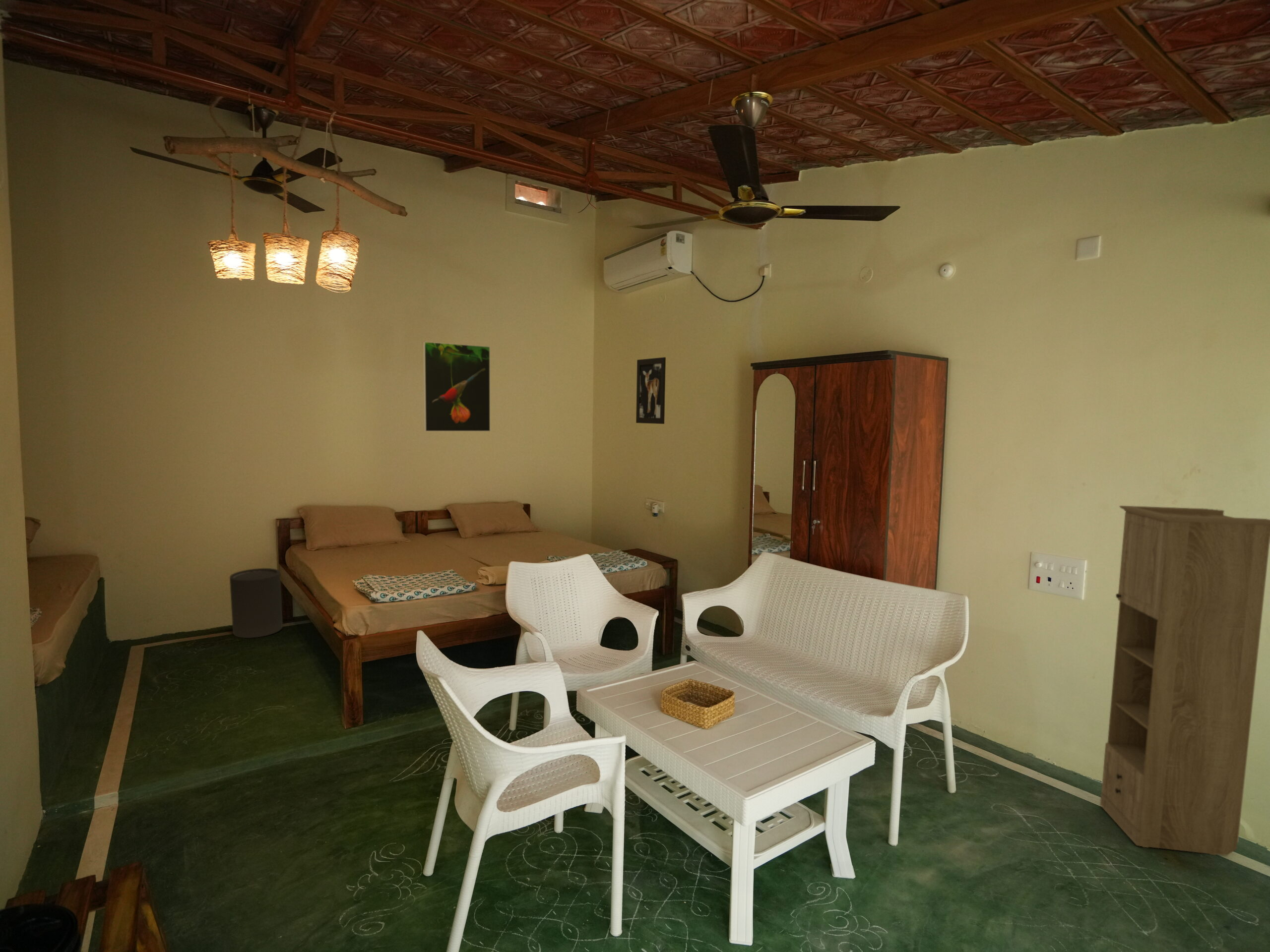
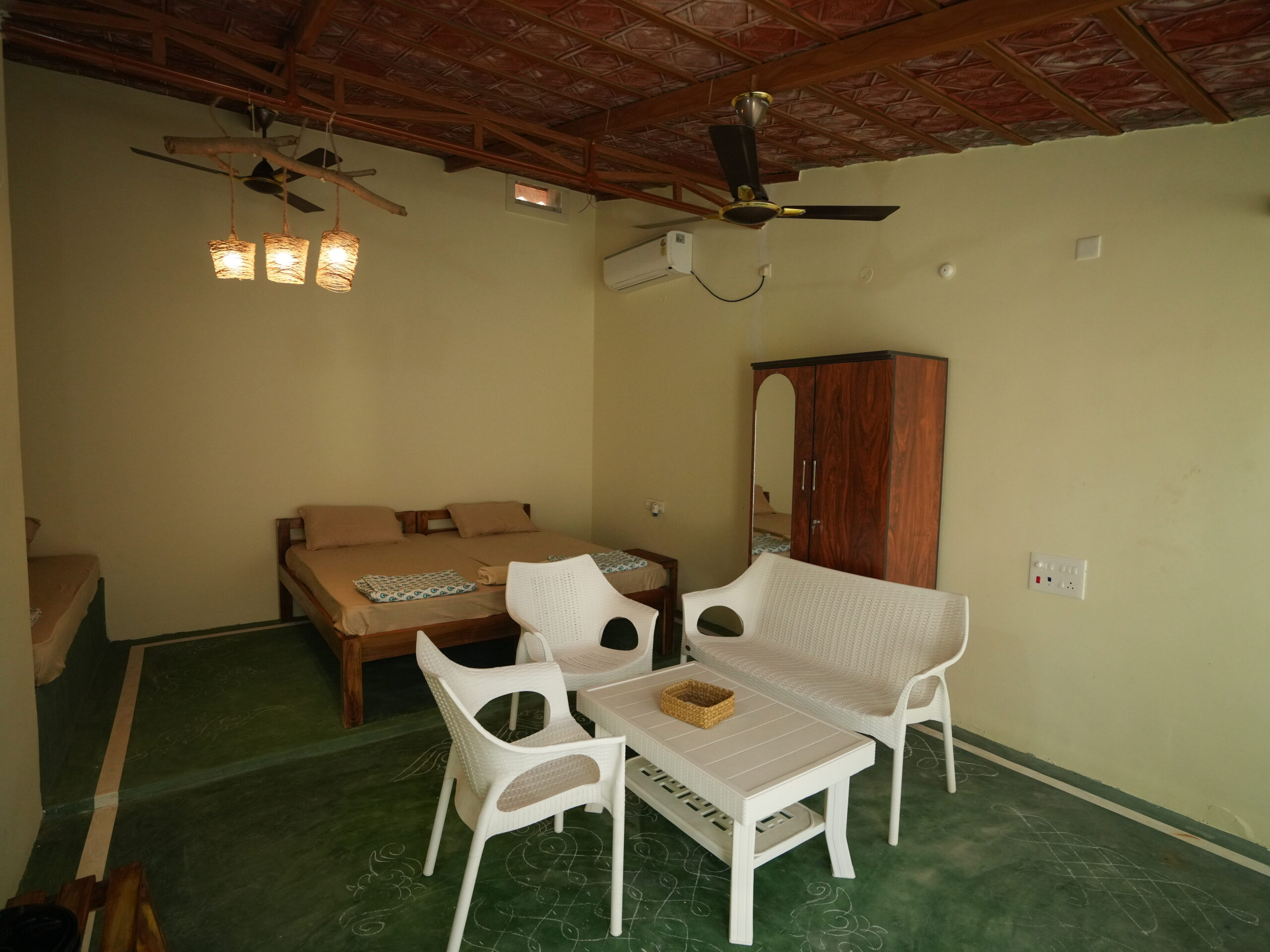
- storage cabinet (1177, 674)
- trash can (256, 602)
- wall art (650, 391)
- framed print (457, 388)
